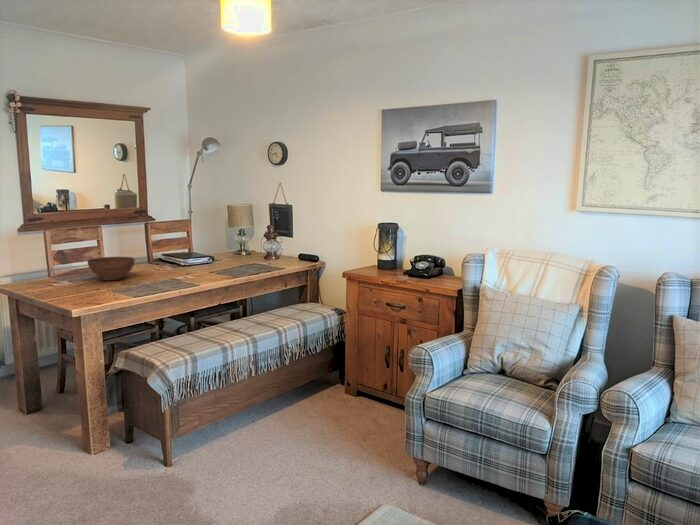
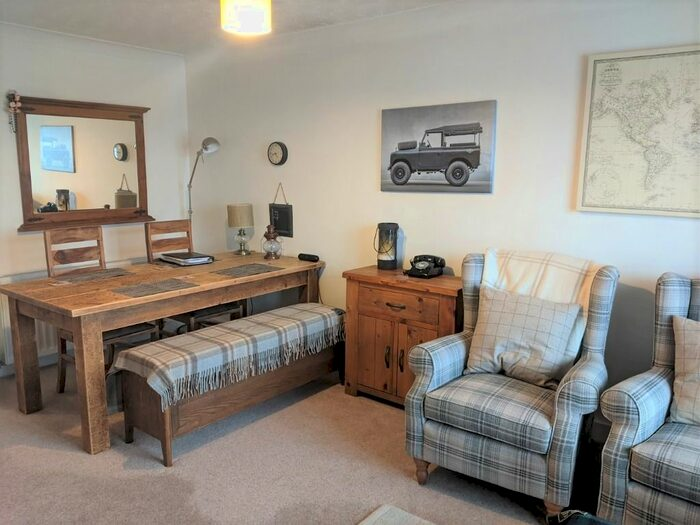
- bowl (111, 269)
